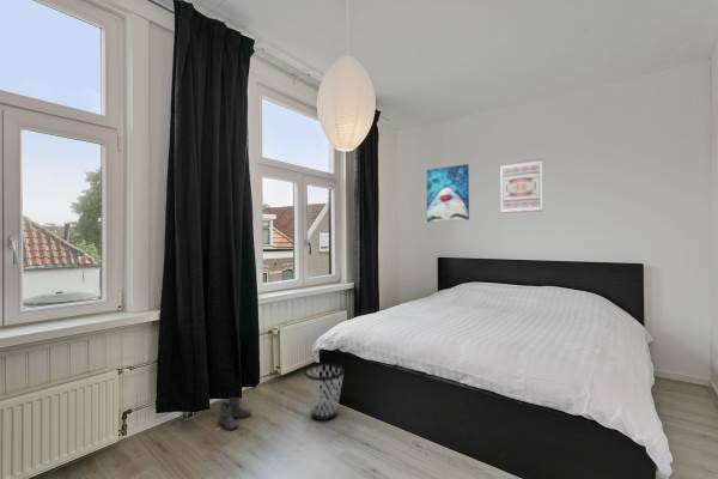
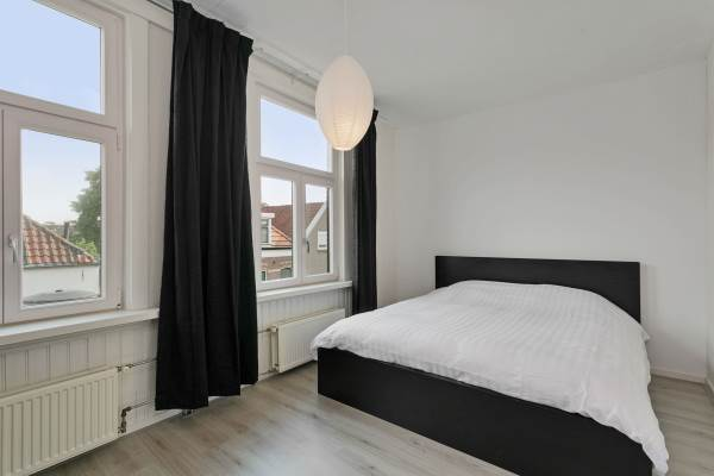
- wall art (446, 194)
- boots (233, 411)
- wall art (521, 187)
- wastebasket (324, 393)
